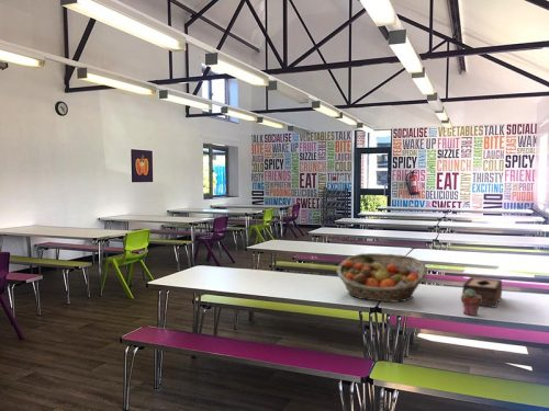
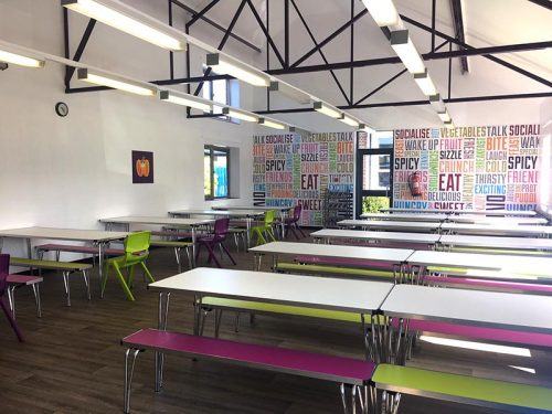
- fruit basket (380, 276)
- tissue box (482, 290)
- potted succulent (470, 301)
